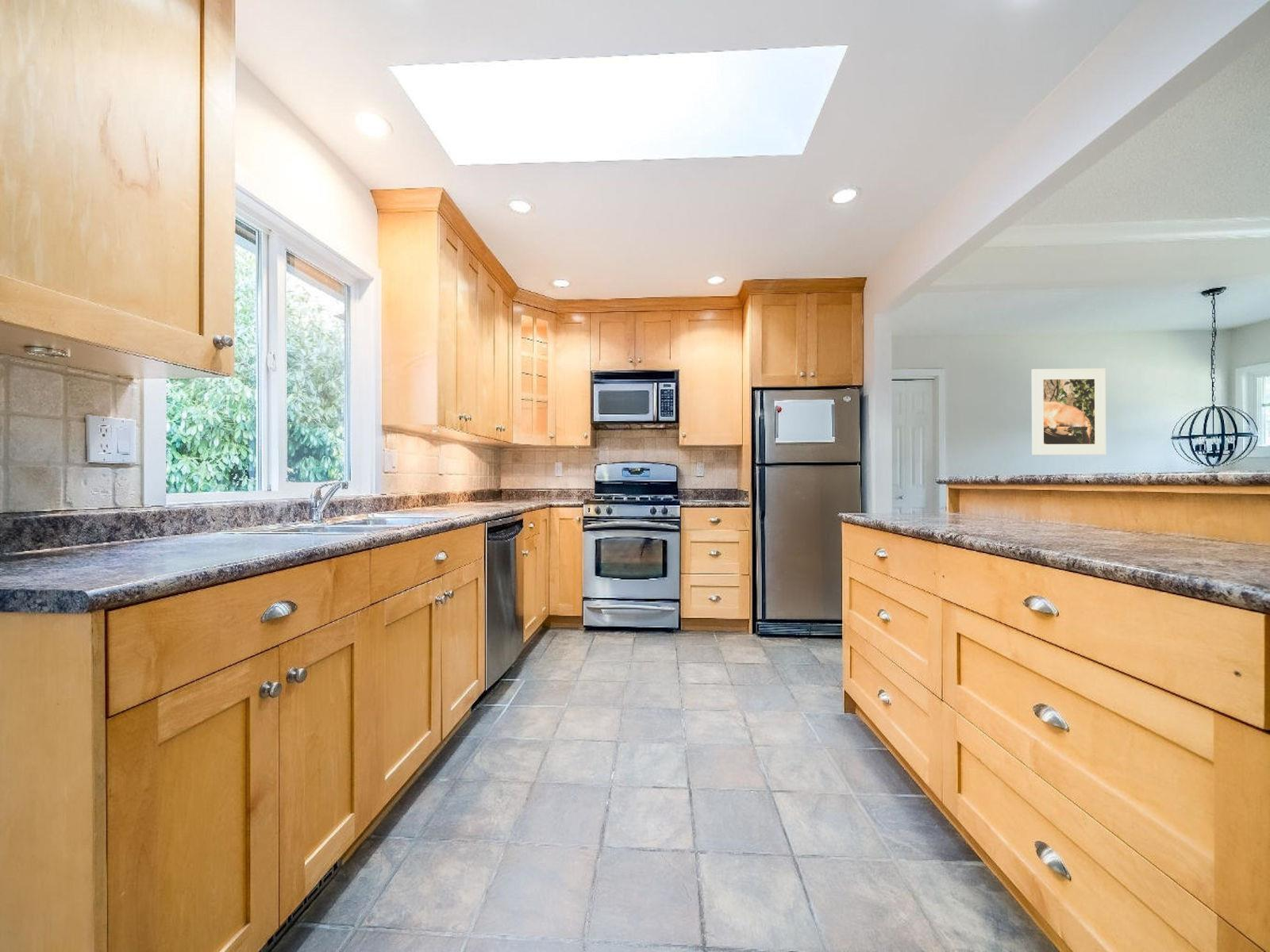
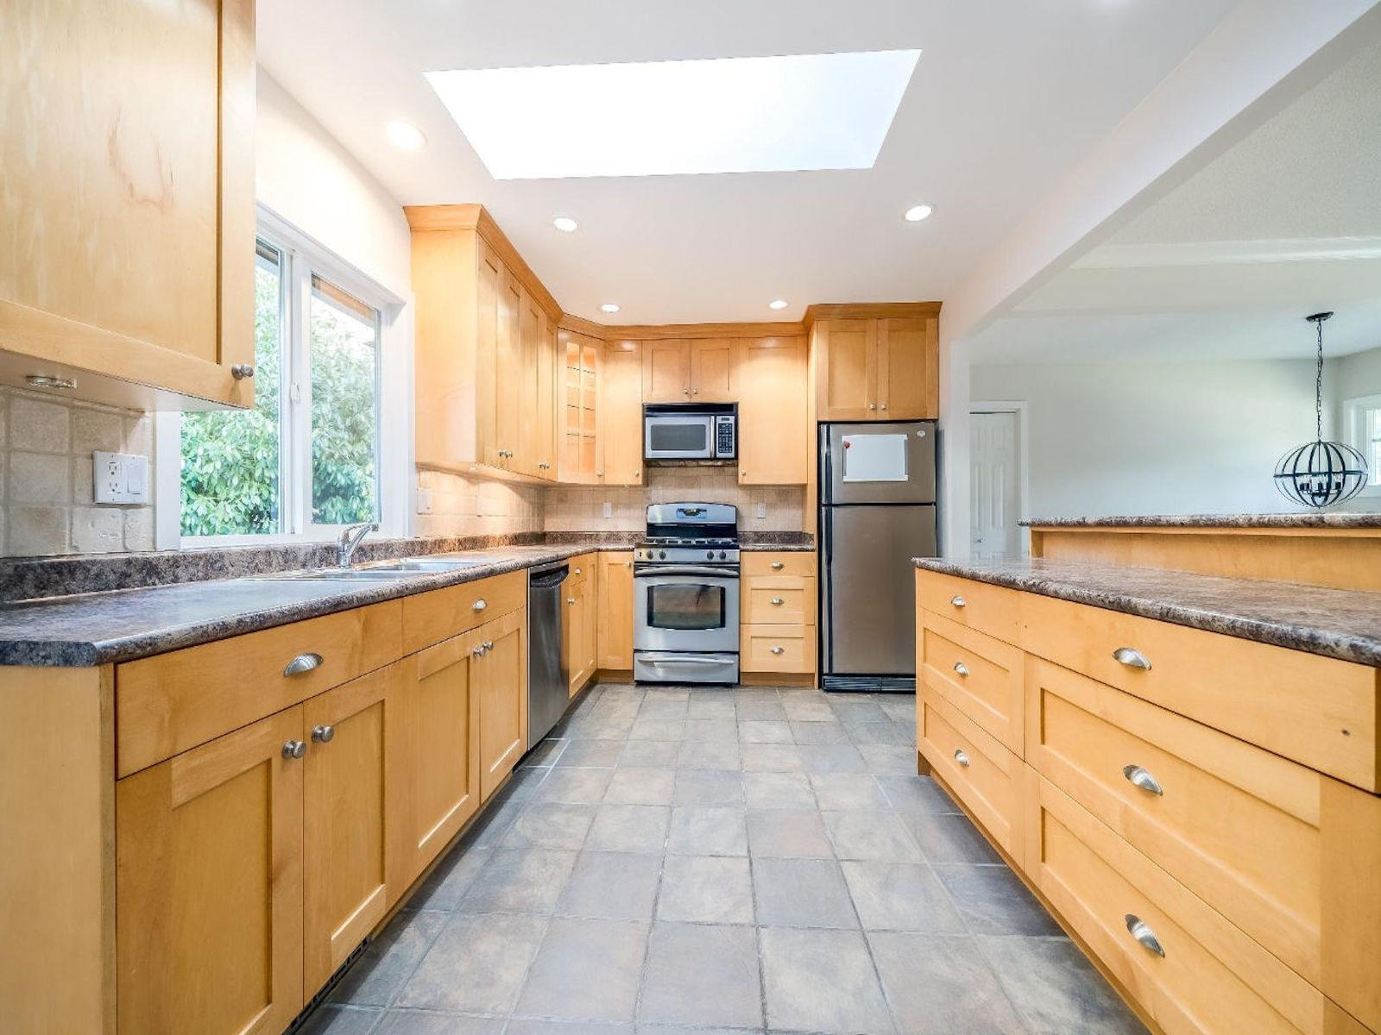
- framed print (1068, 412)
